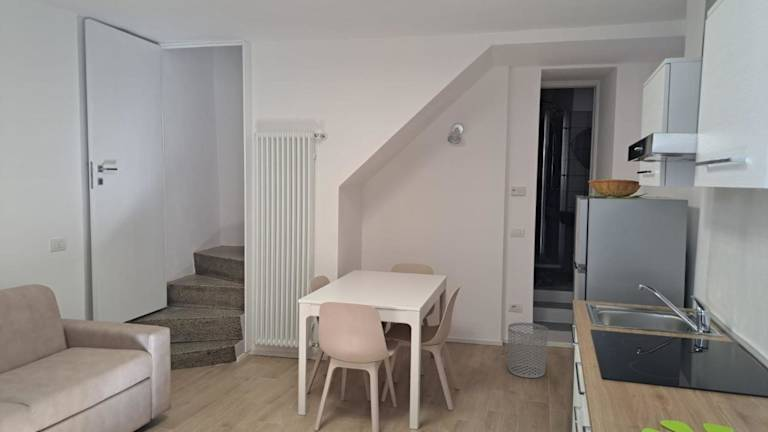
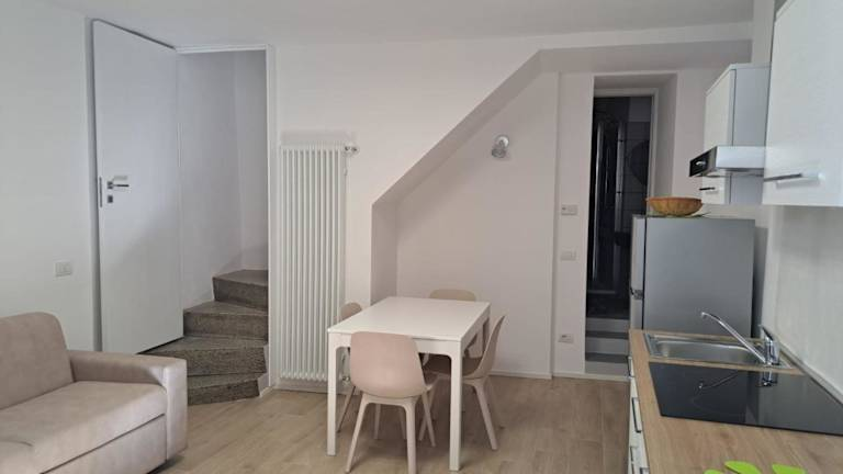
- waste bin (527, 350)
